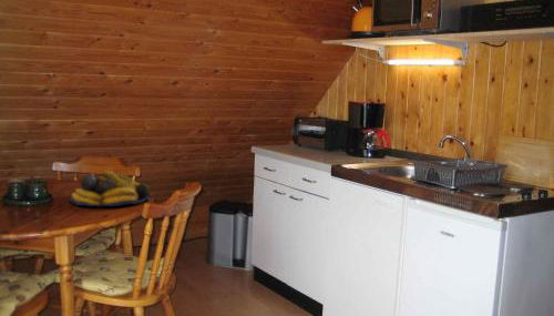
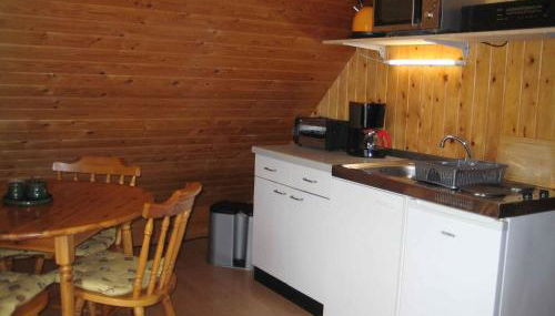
- fruit bowl (110, 185)
